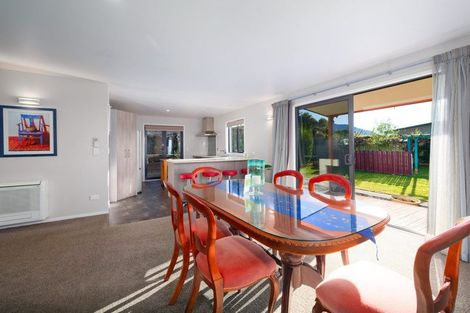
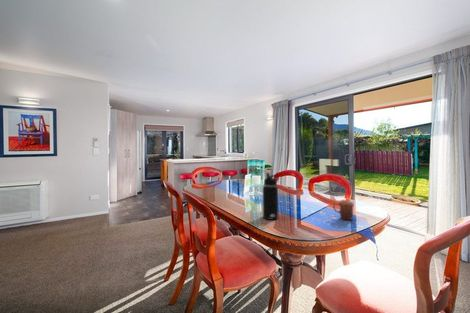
+ mug (343, 210)
+ water bottle (271, 194)
